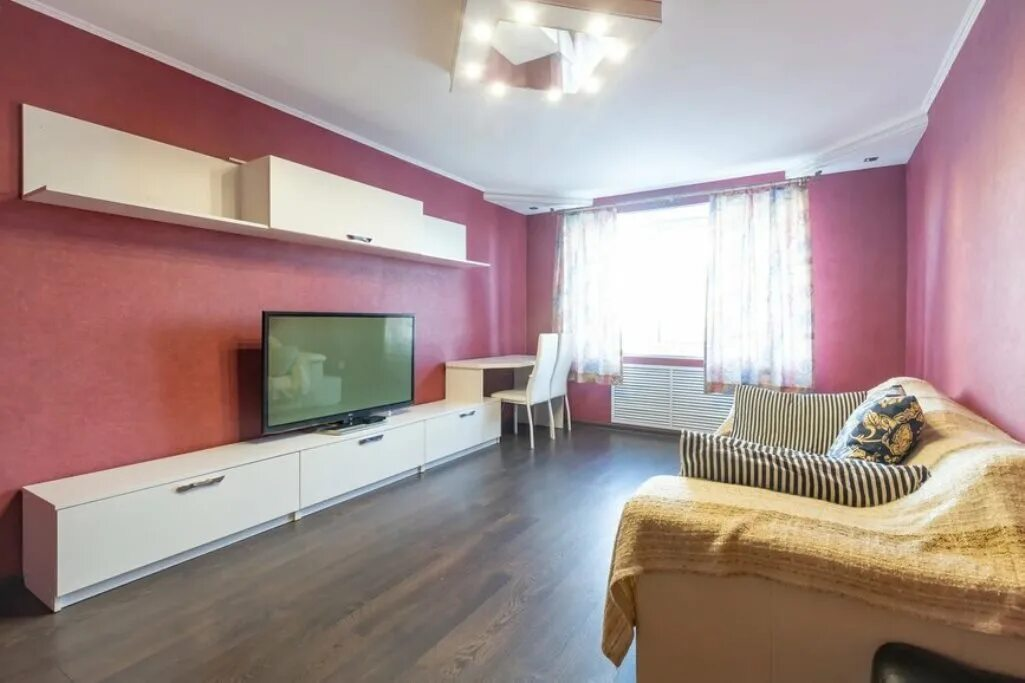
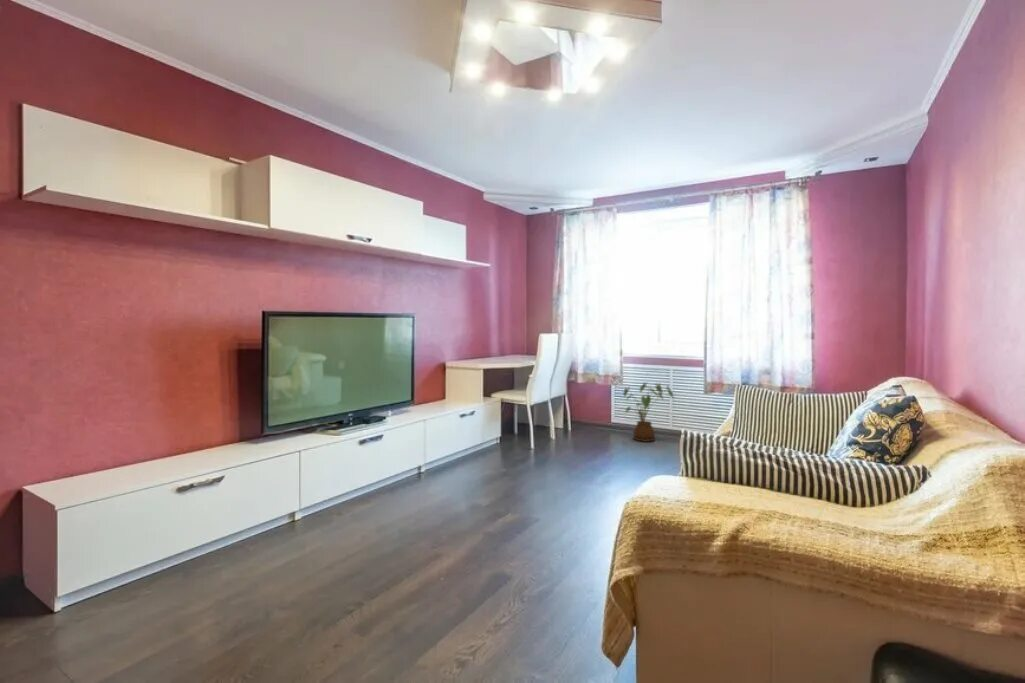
+ house plant (646, 411)
